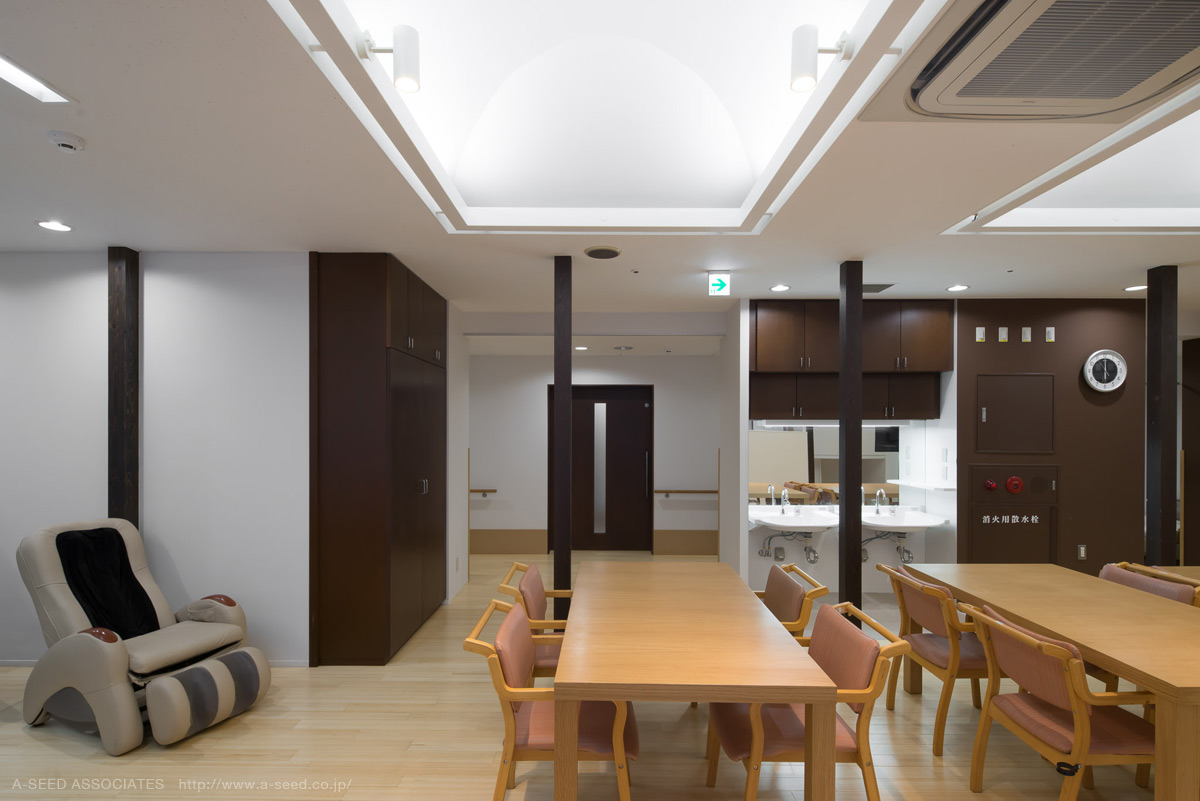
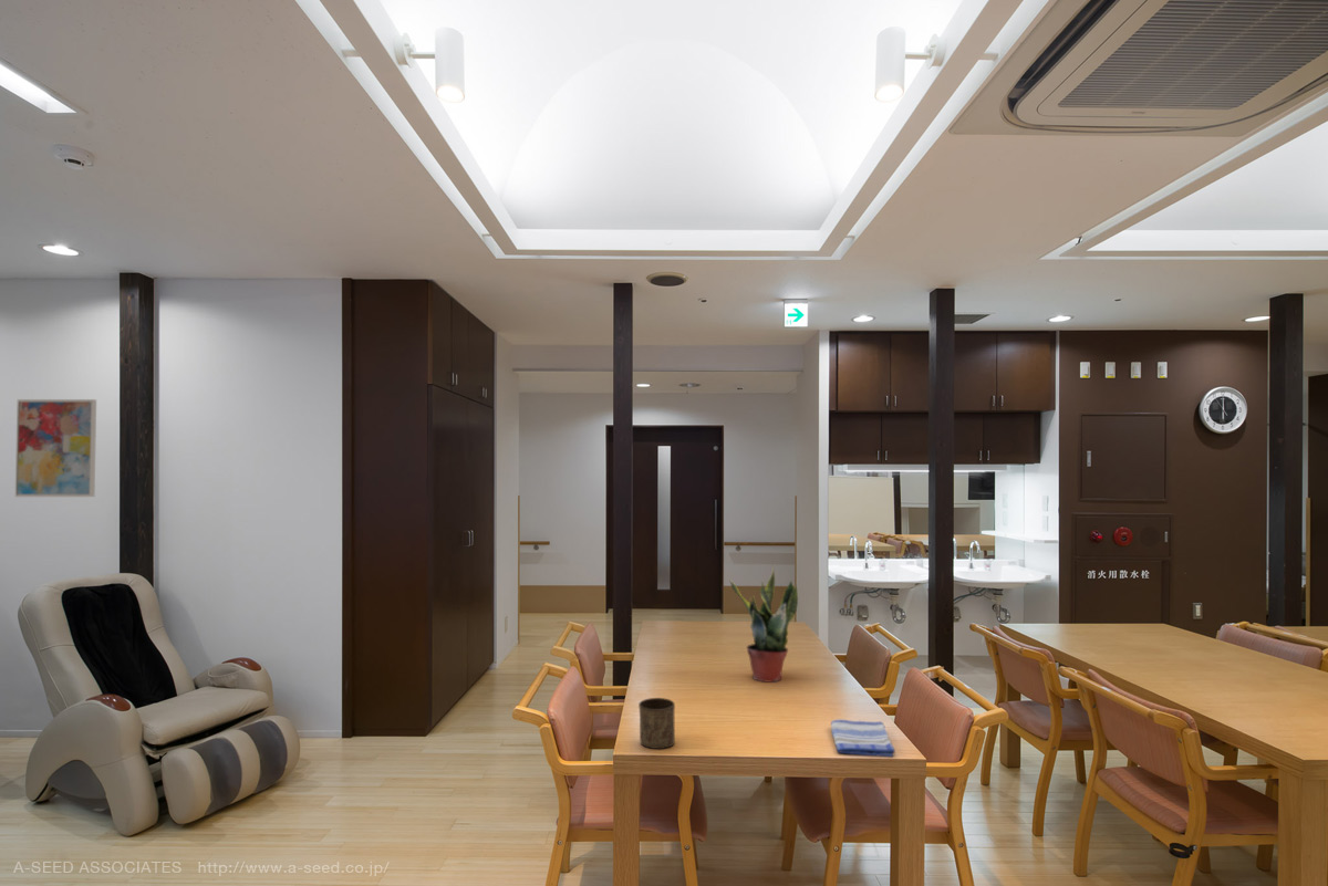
+ dish towel (861, 737)
+ wall art (55, 448)
+ cup (656, 722)
+ potted plant (760, 622)
